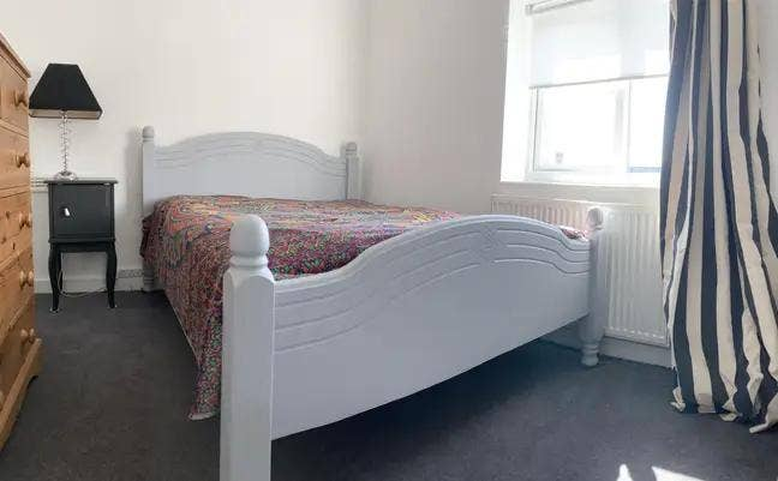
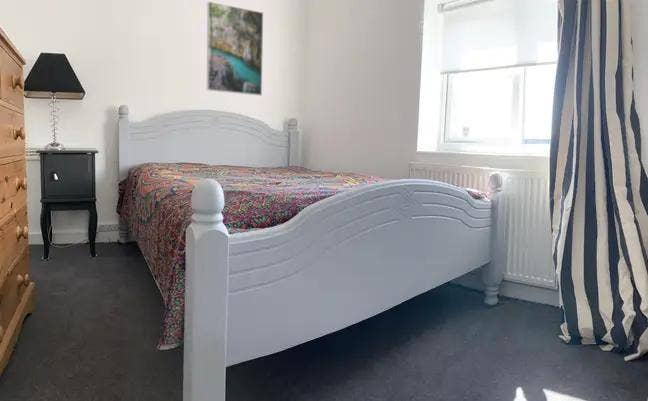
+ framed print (235, 50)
